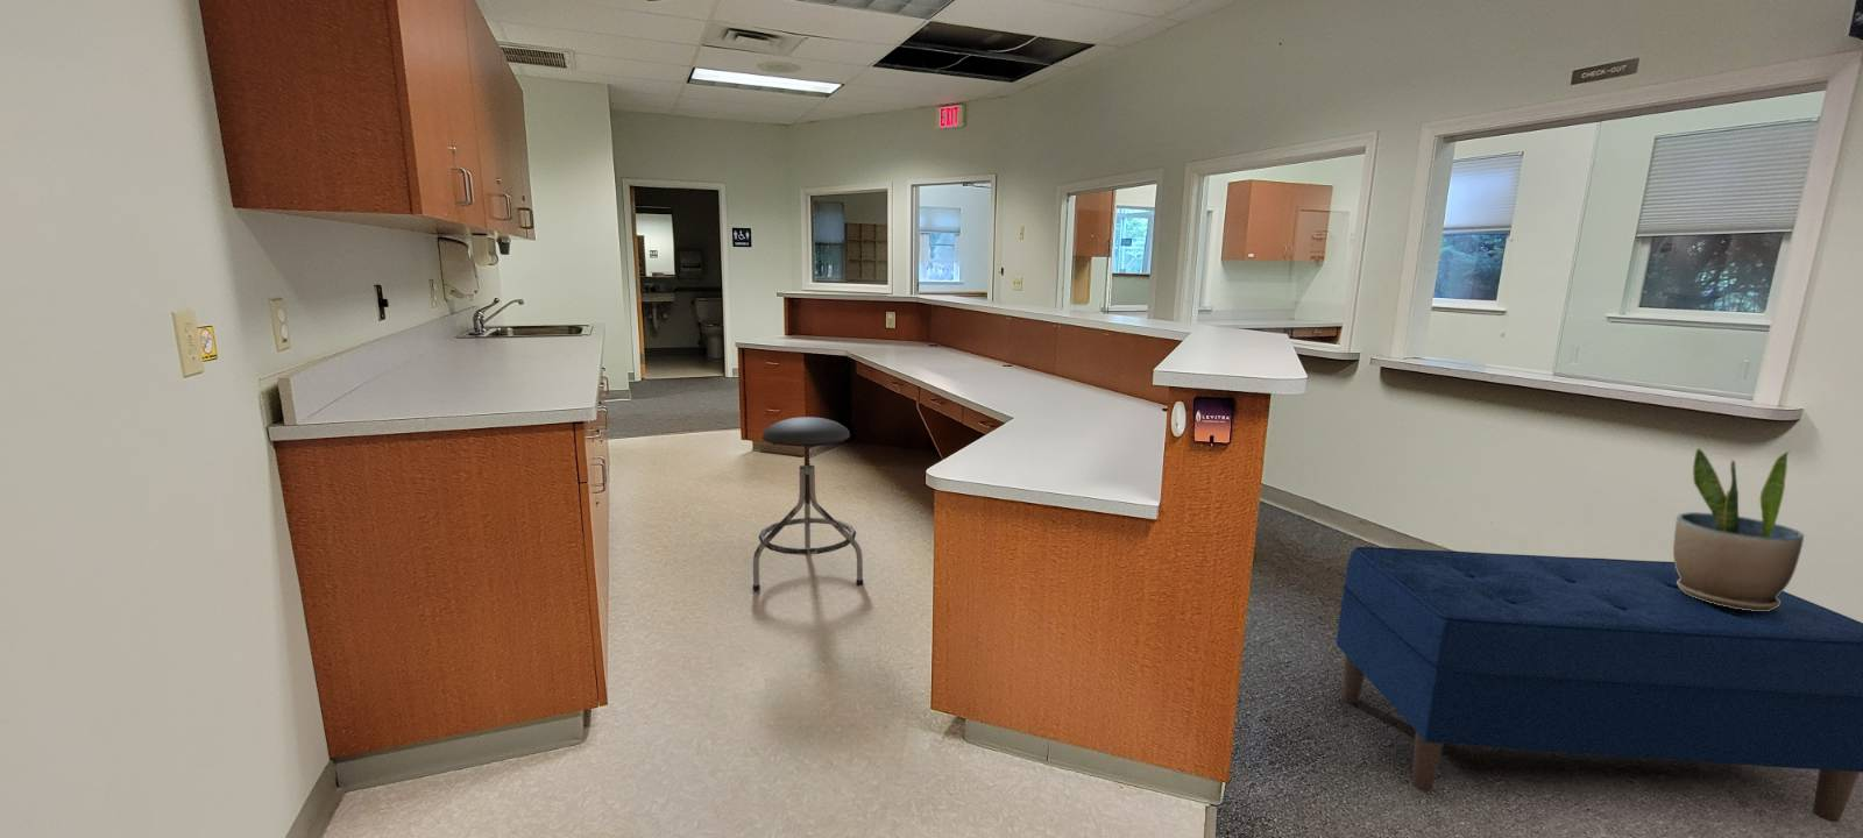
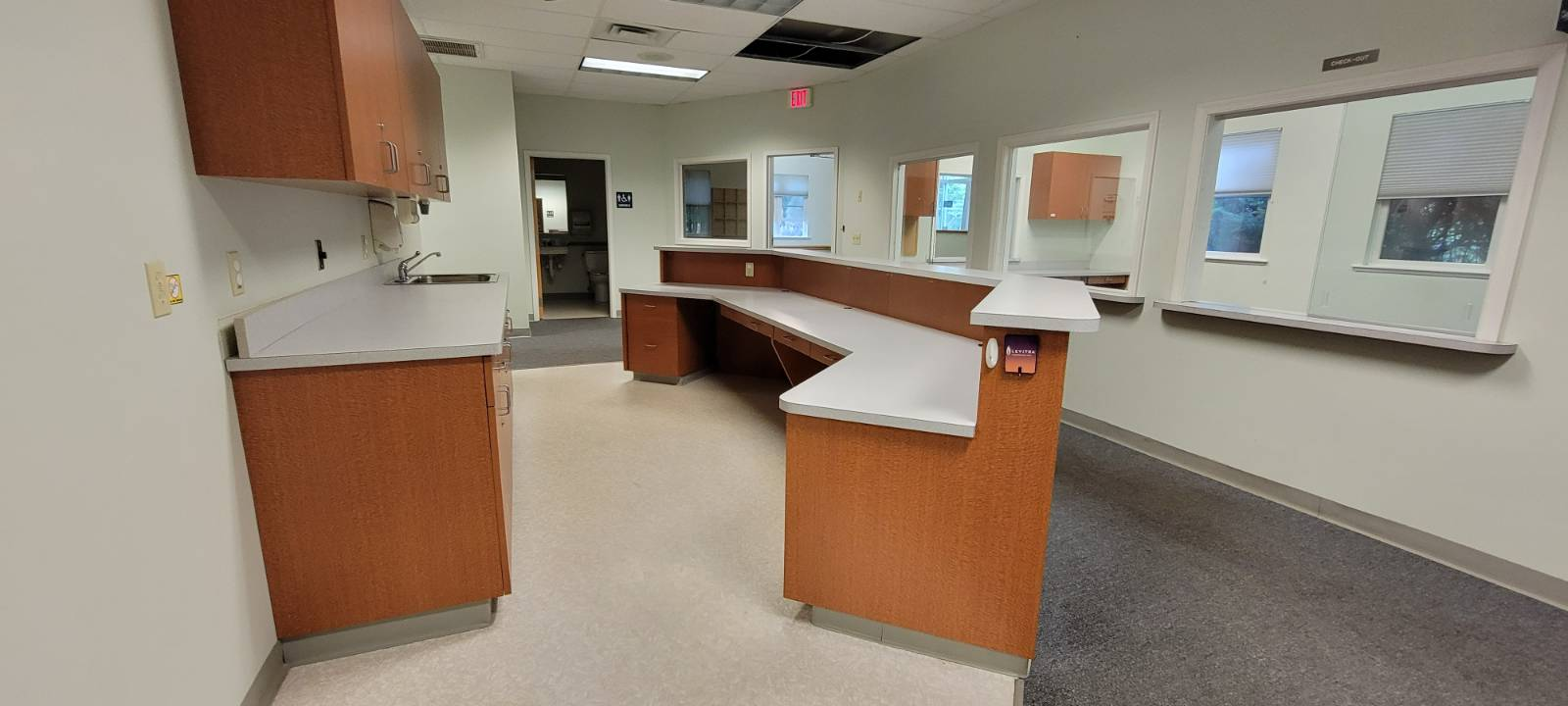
- stool (813, 499)
- potted plant (1738, 520)
- bench (1577, 672)
